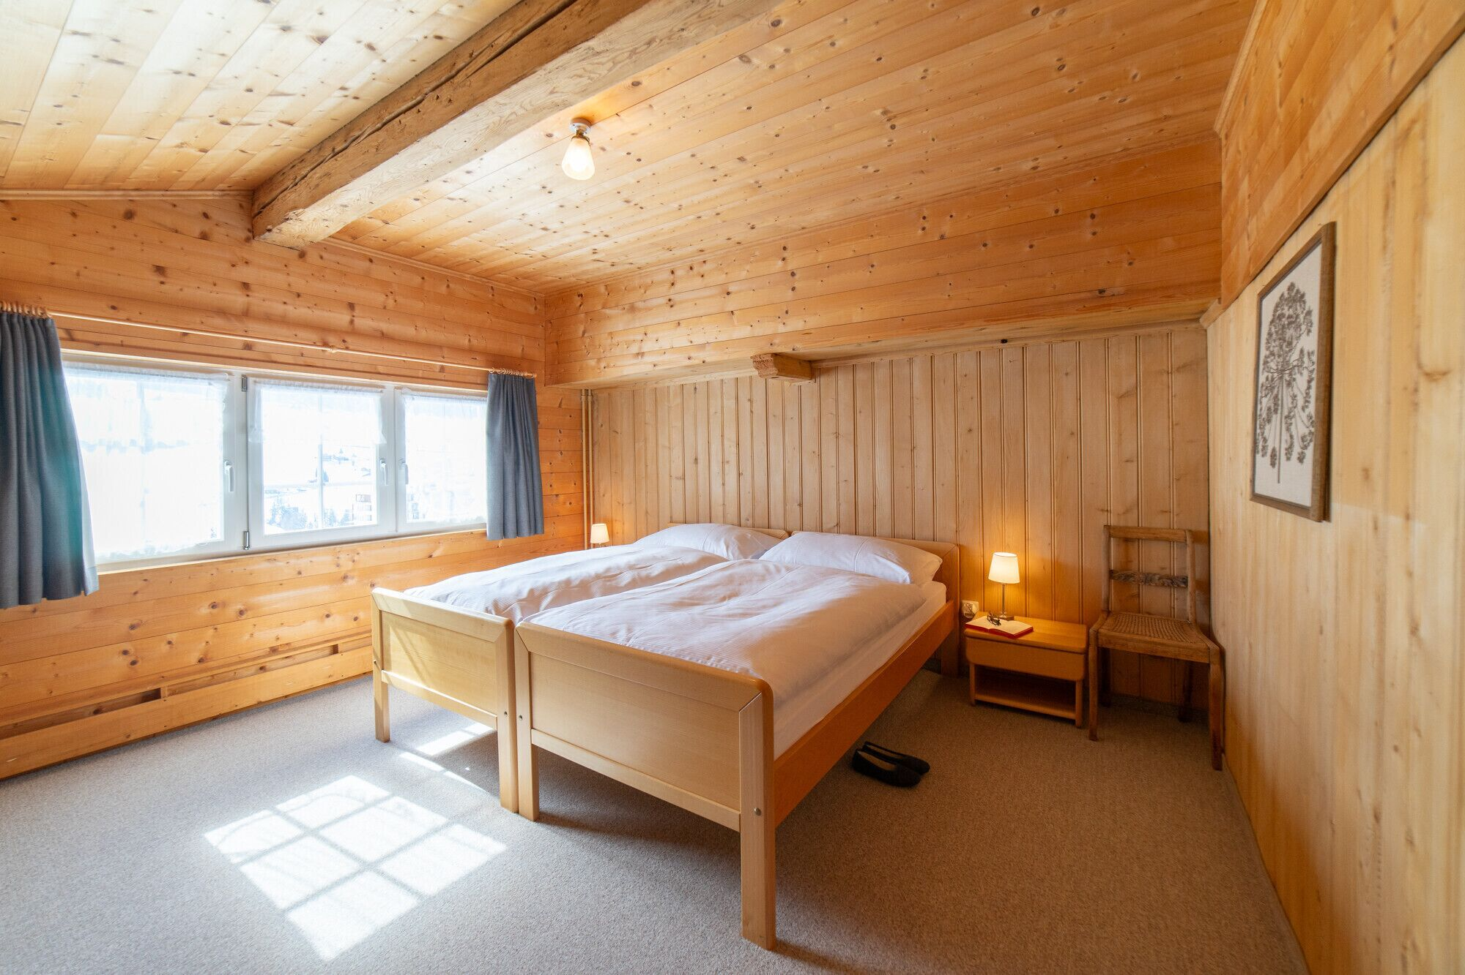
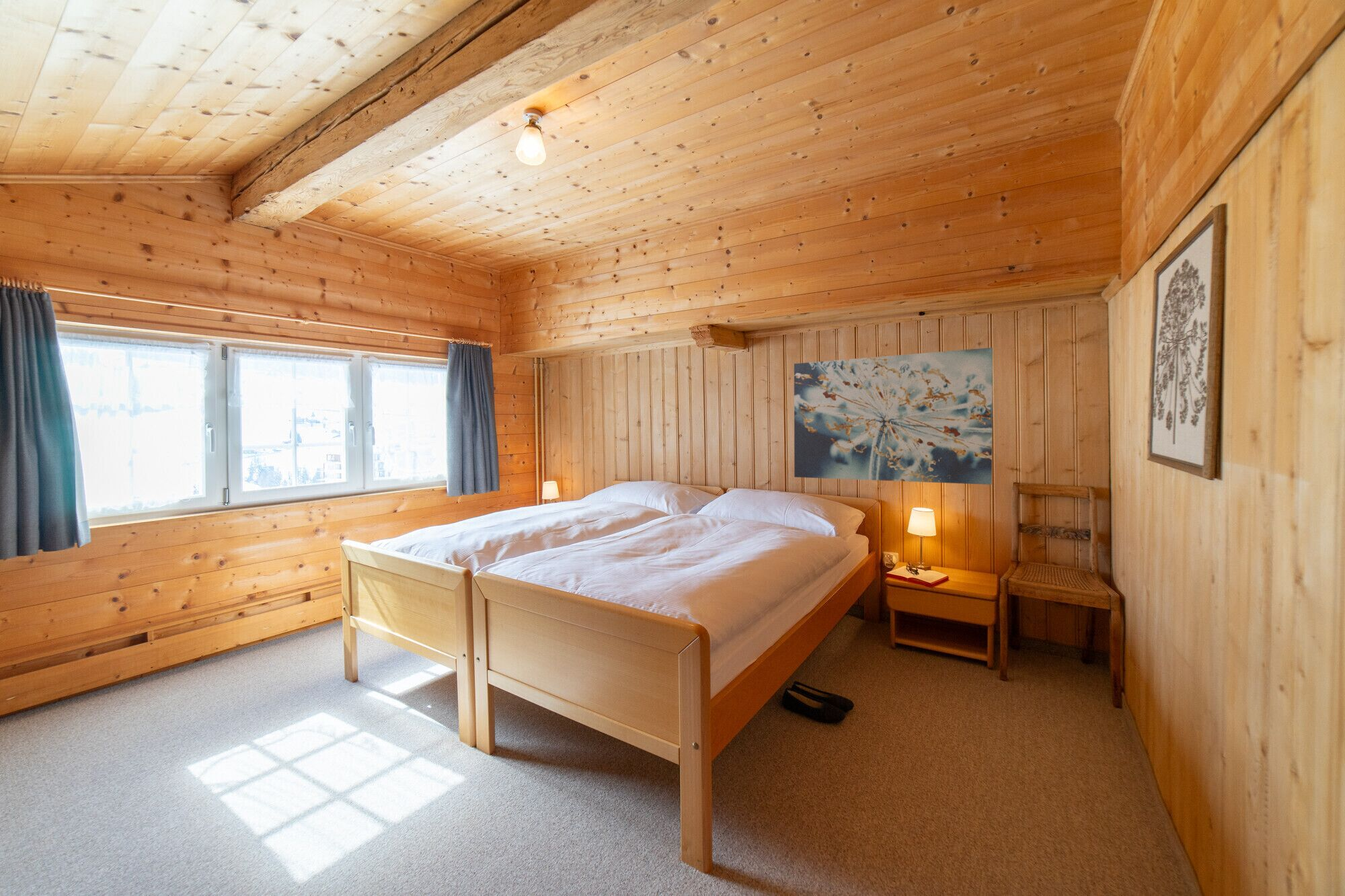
+ wall art (884, 418)
